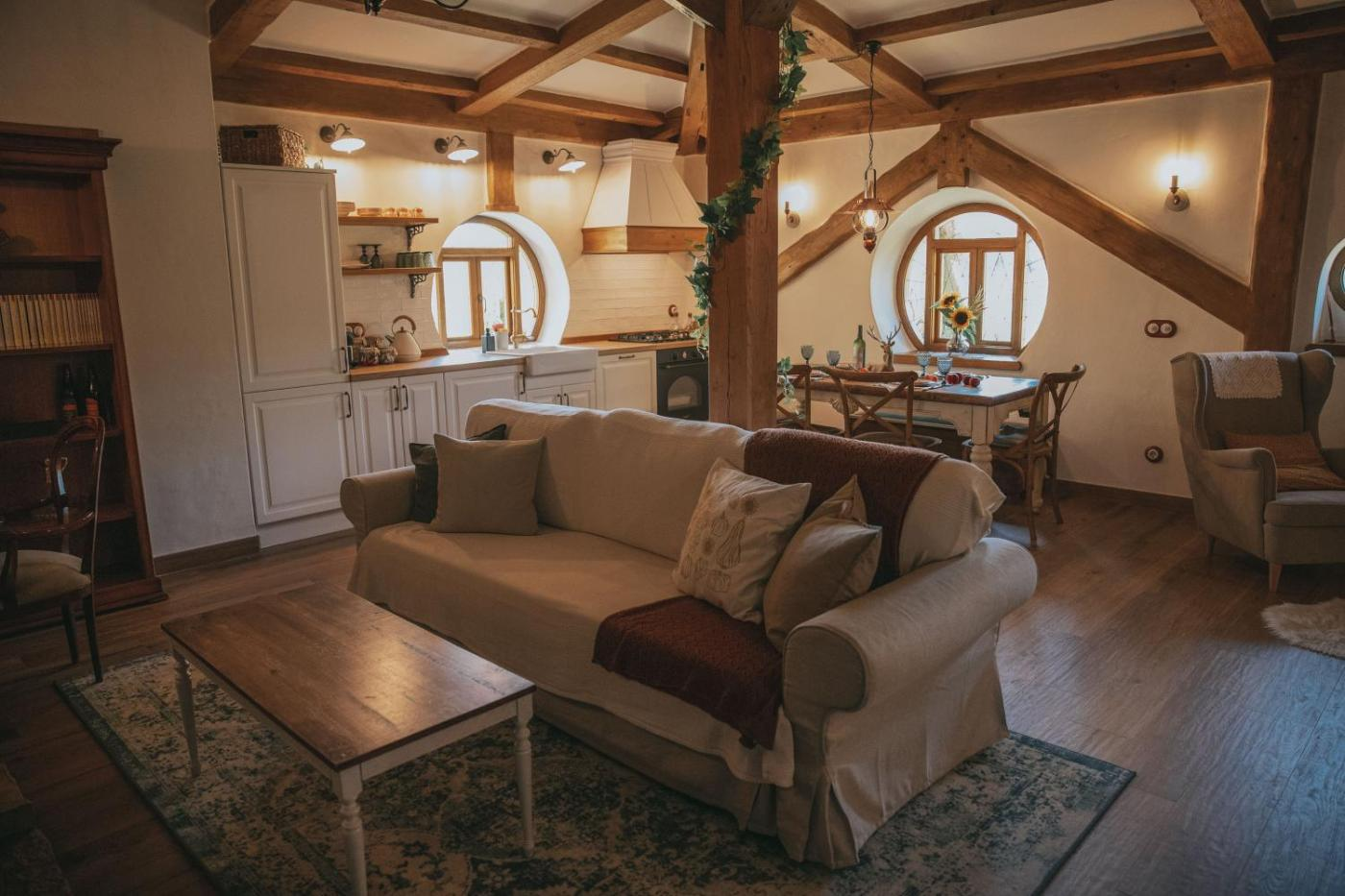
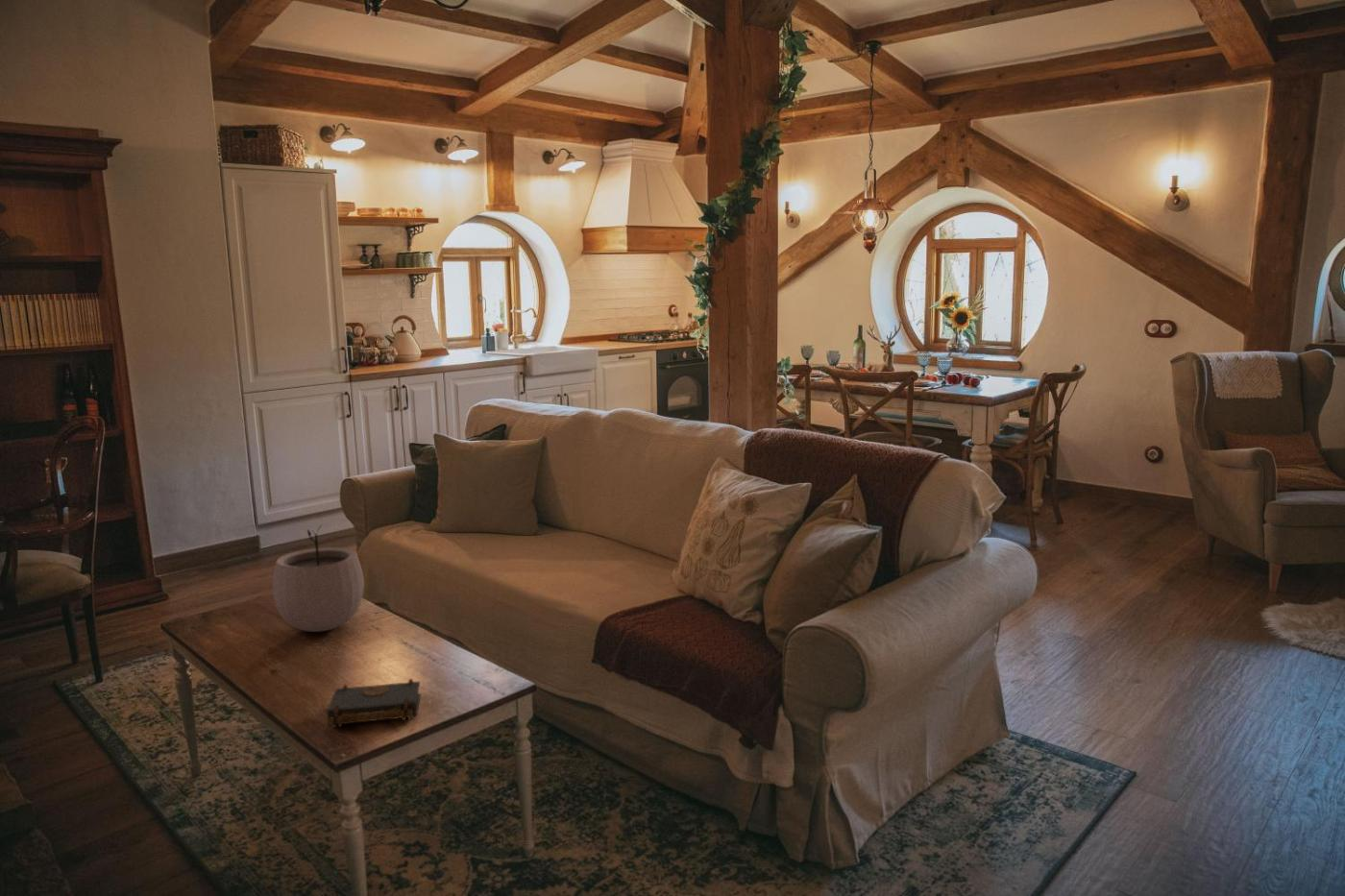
+ plant pot (318, 576)
+ book (375, 701)
